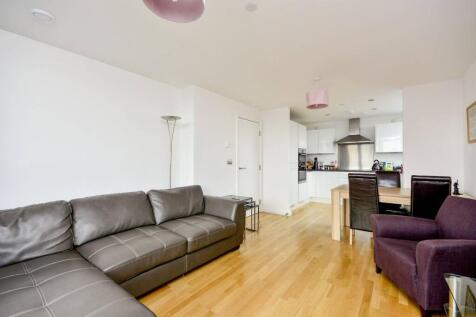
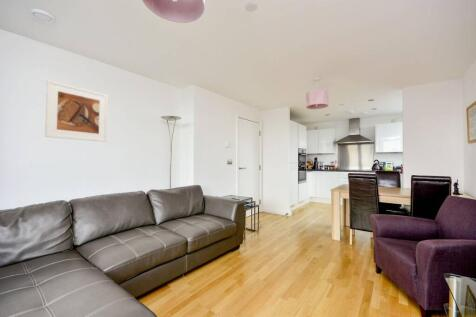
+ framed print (79, 113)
